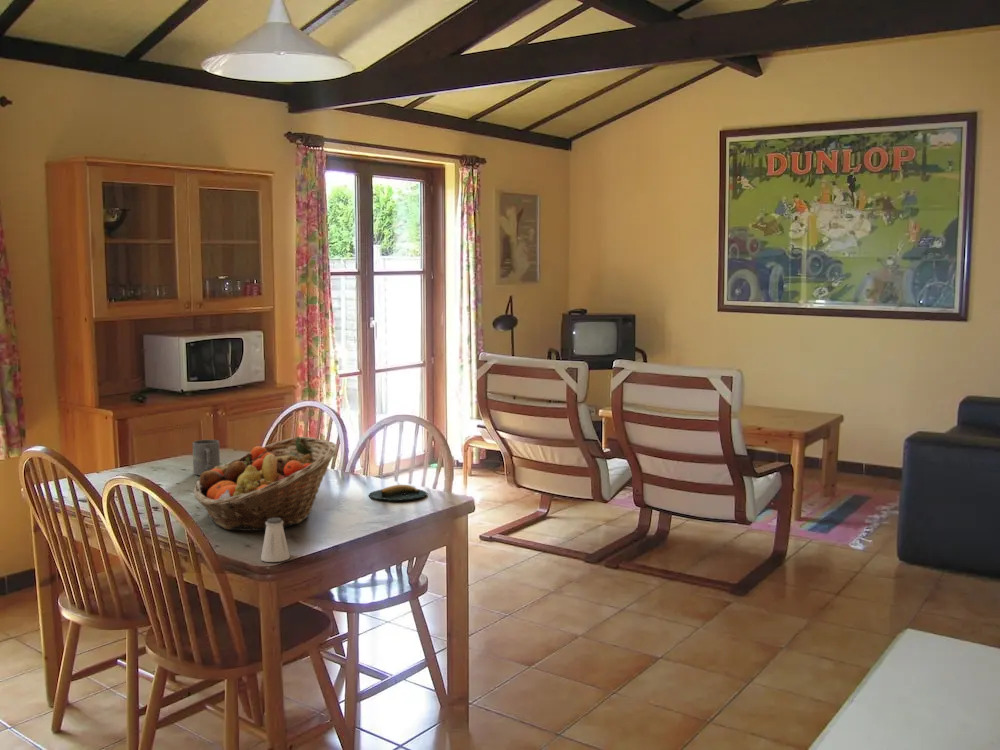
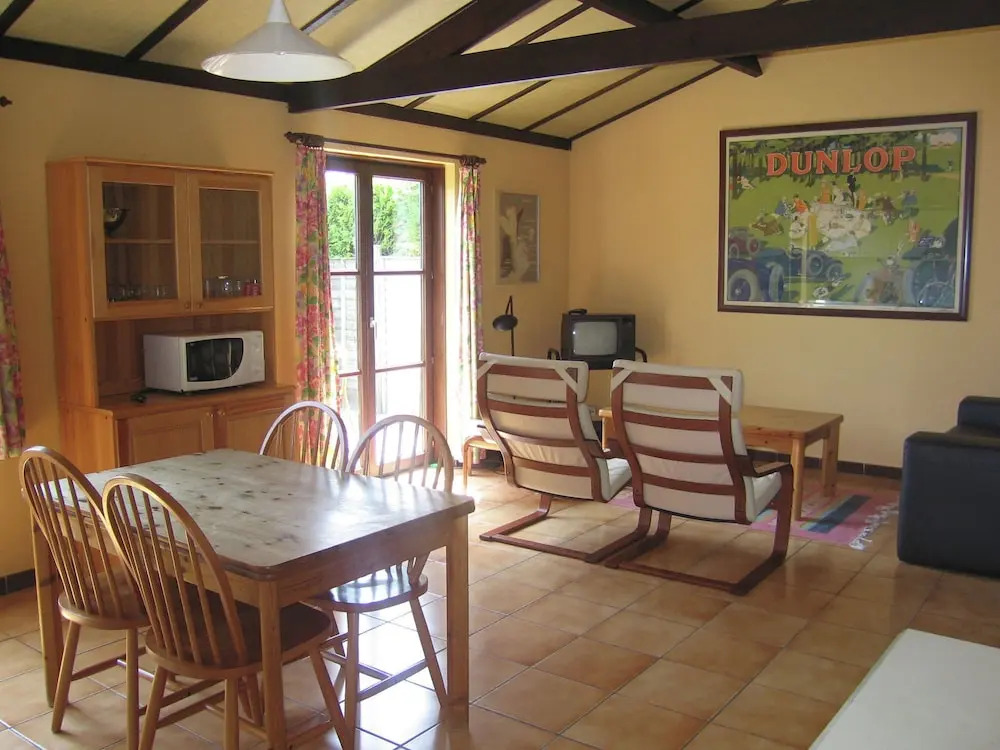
- banana (398, 489)
- fruit basket (266, 481)
- mug (206, 458)
- saltshaker (274, 538)
